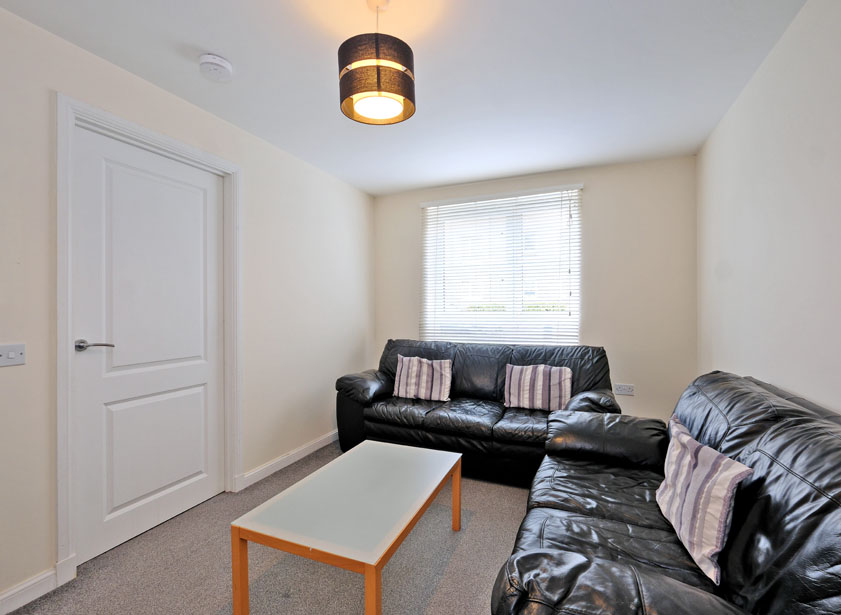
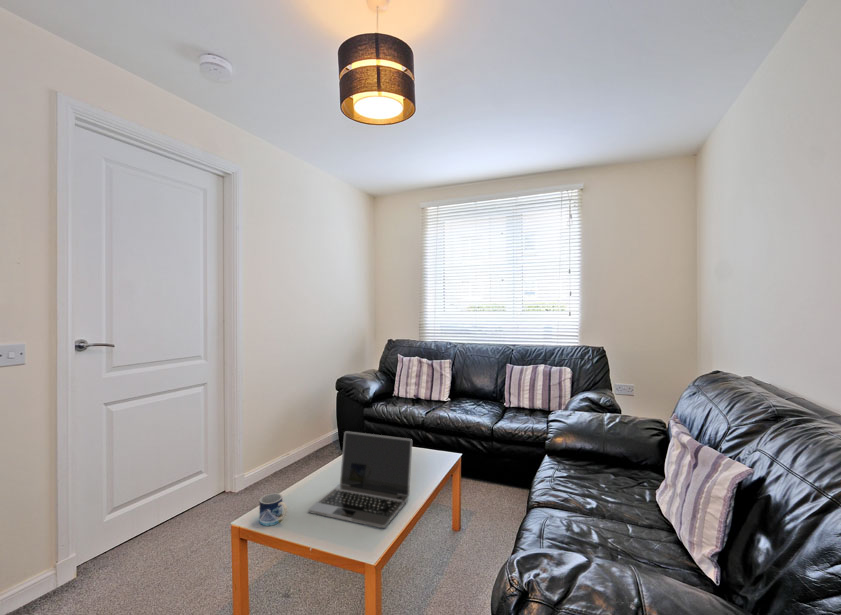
+ mug (274, 510)
+ laptop (362, 474)
